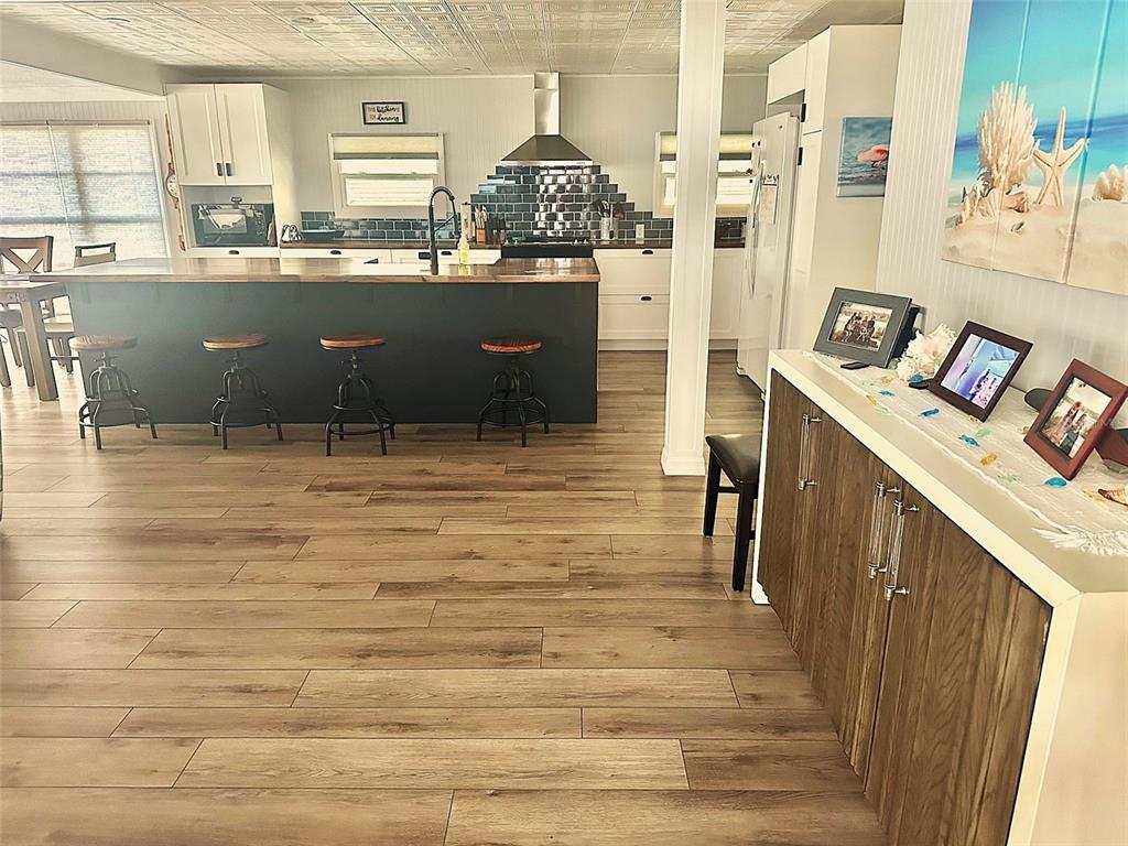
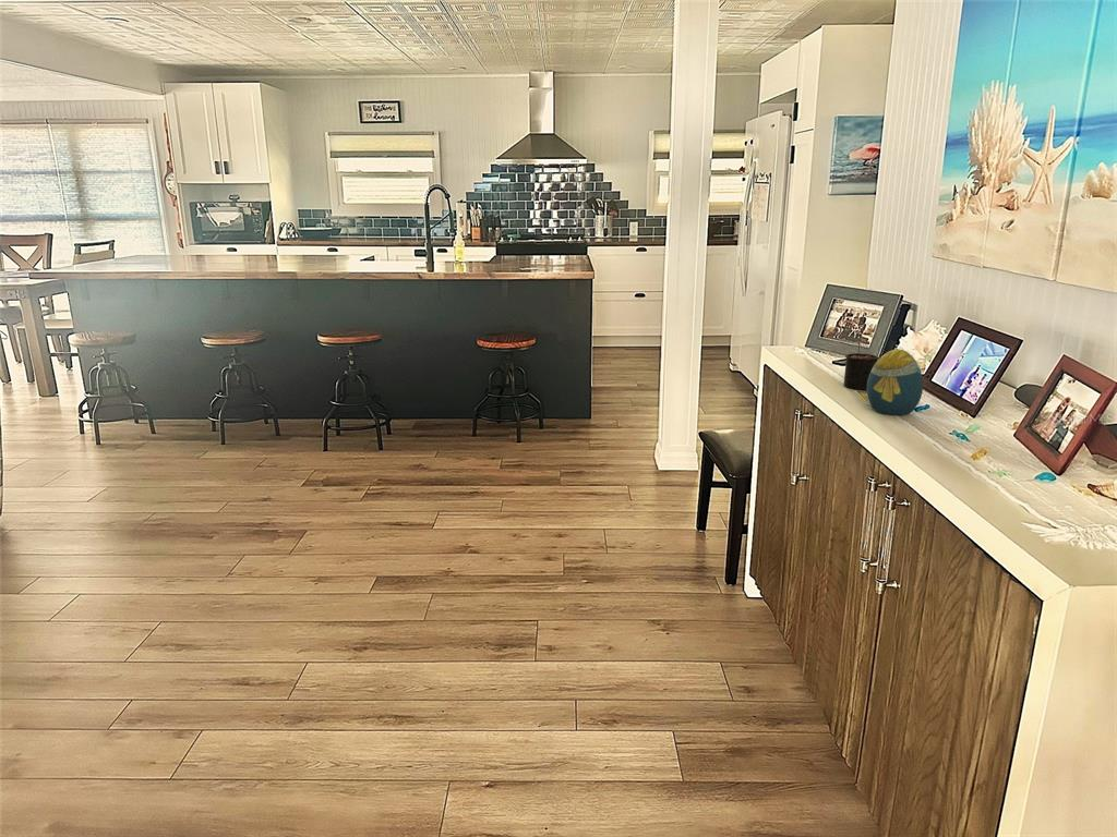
+ candle (861, 364)
+ decorative egg (894, 380)
